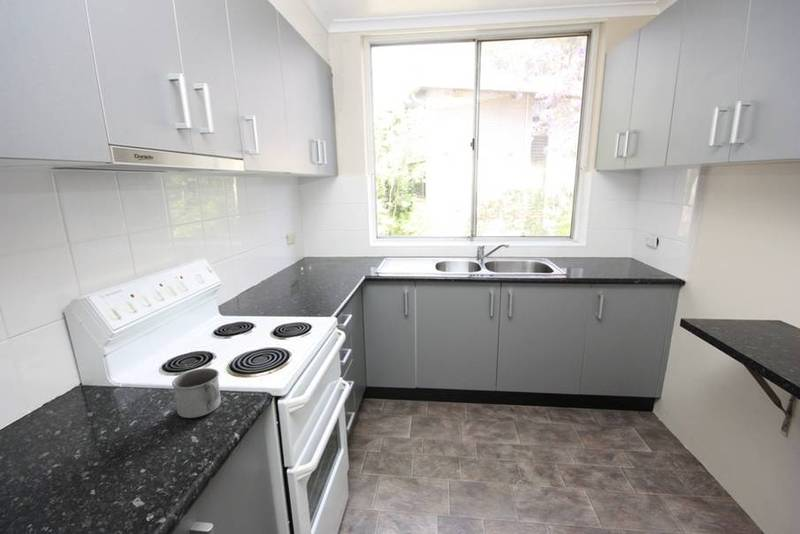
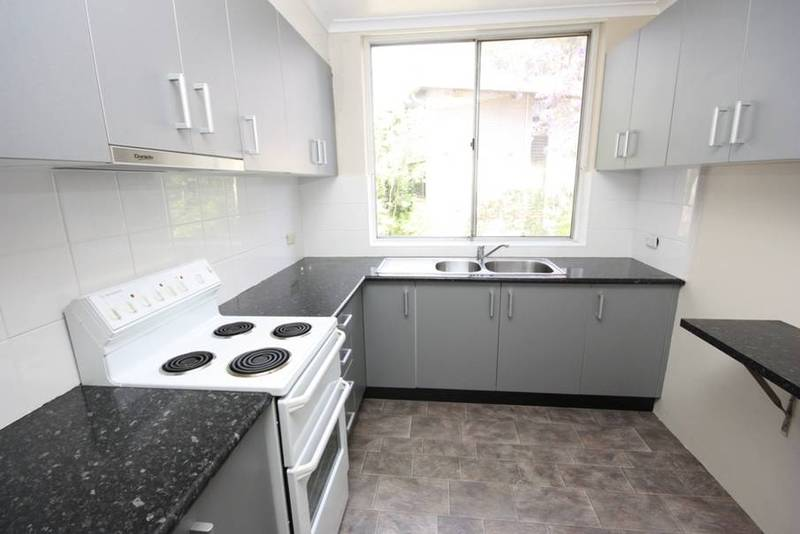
- mug (200, 392)
